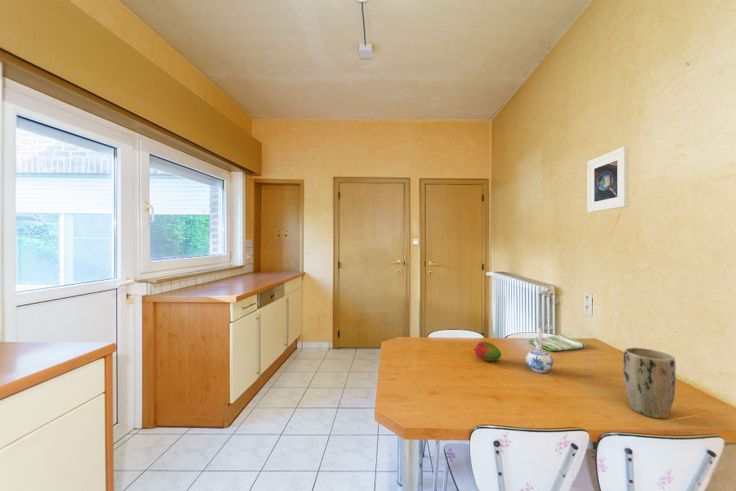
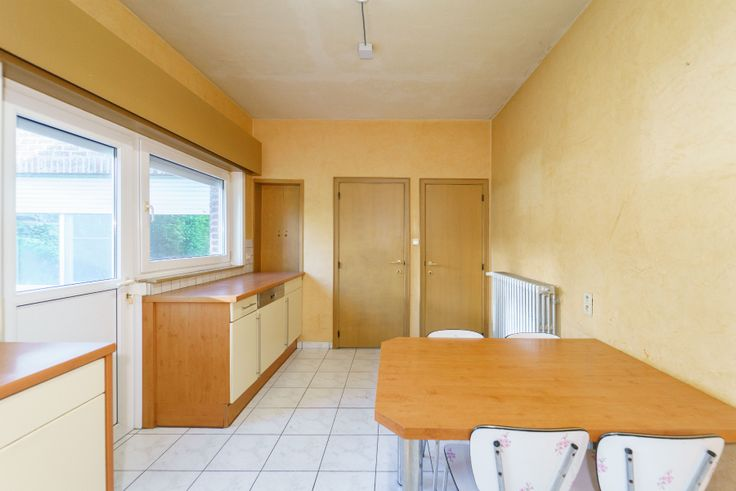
- dish towel (556, 342)
- plant pot (648, 382)
- fruit (487, 351)
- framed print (606, 182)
- ceramic pitcher (539, 350)
